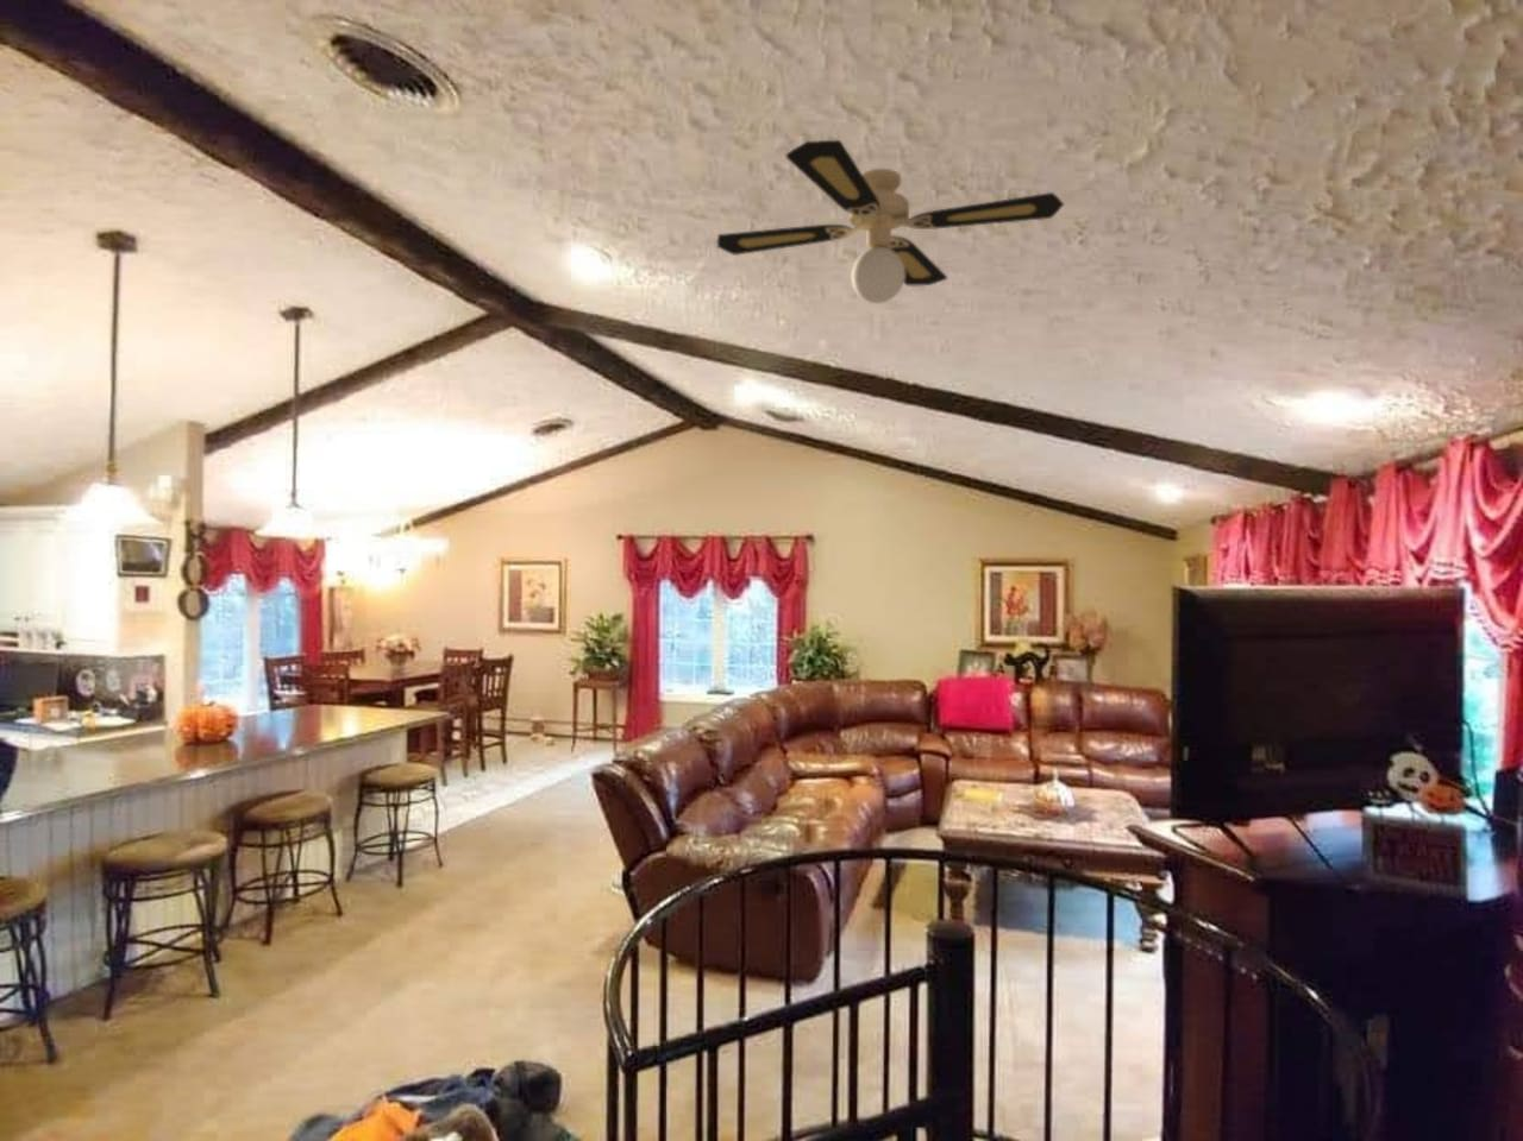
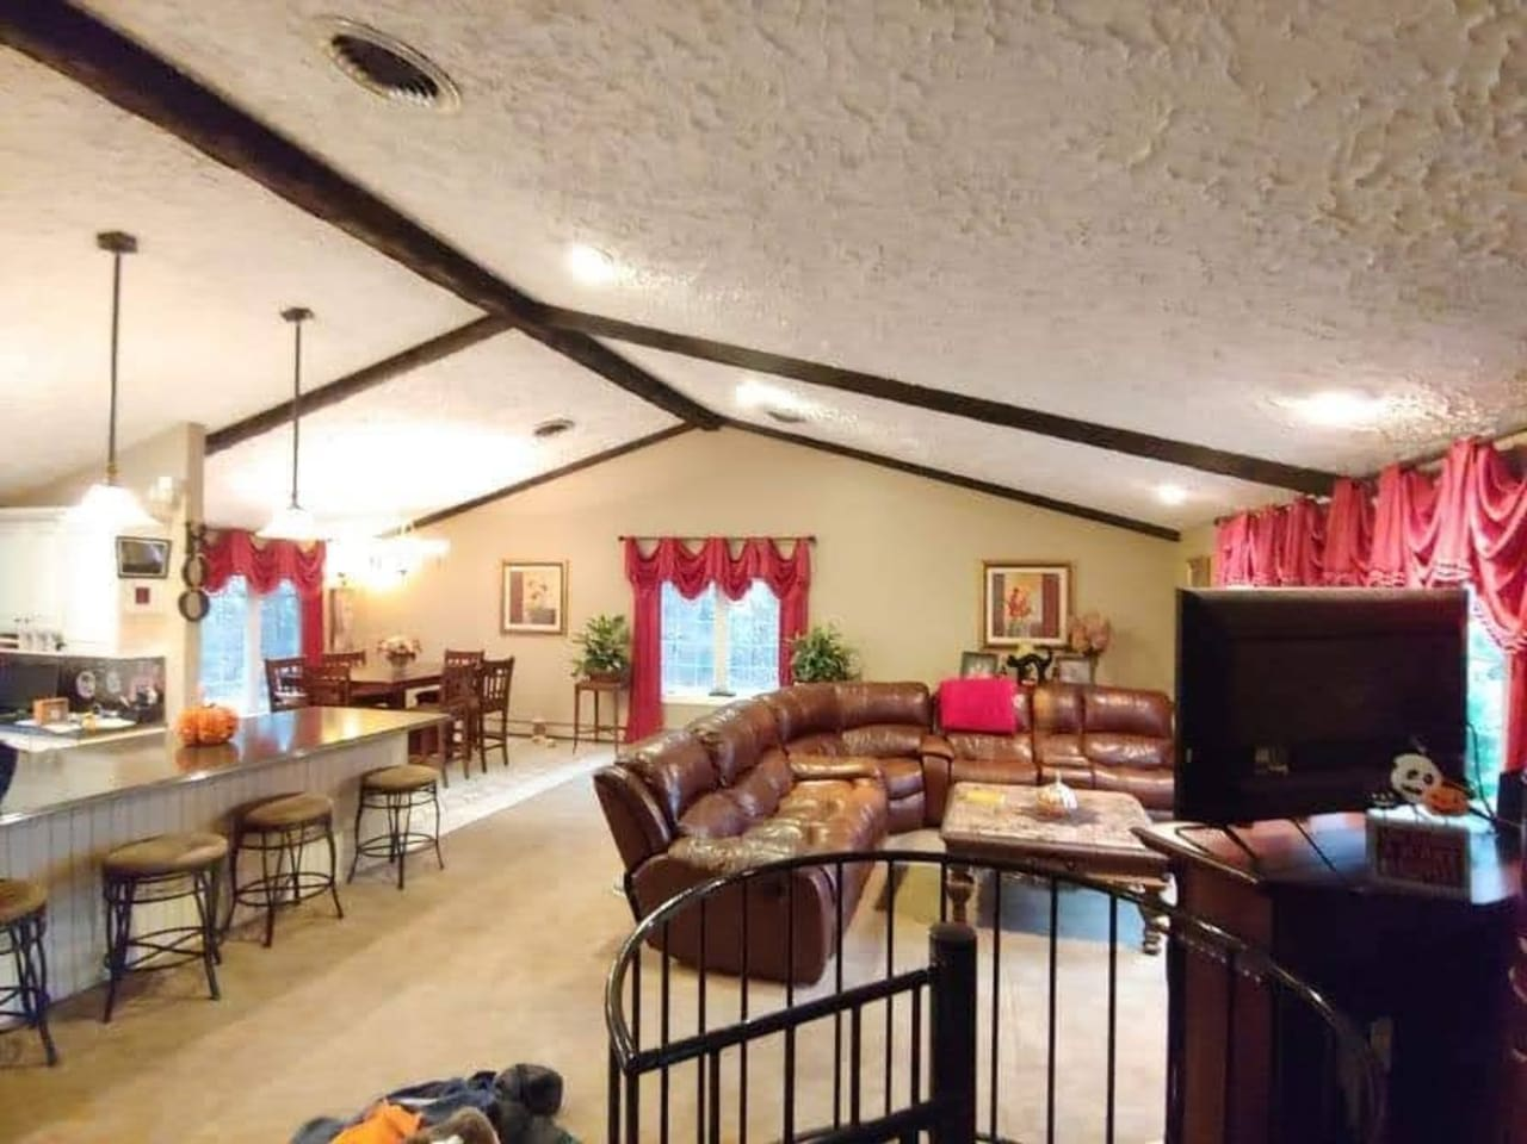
- ceiling fan (878, 240)
